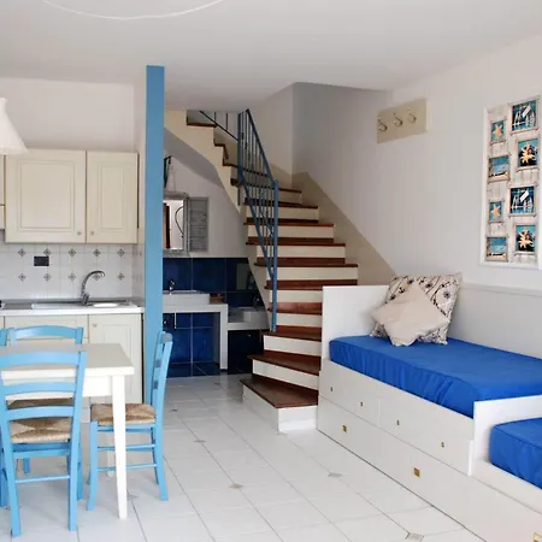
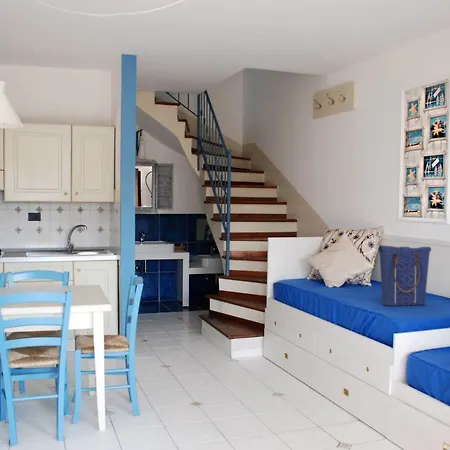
+ tote bag (404, 275)
